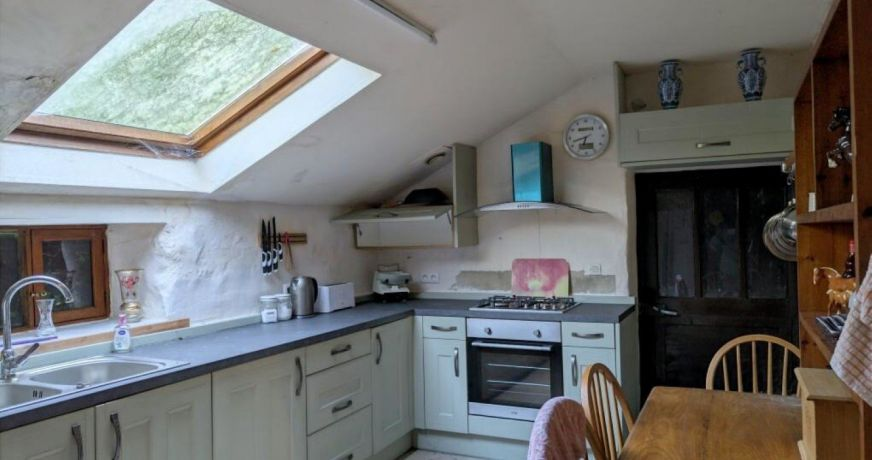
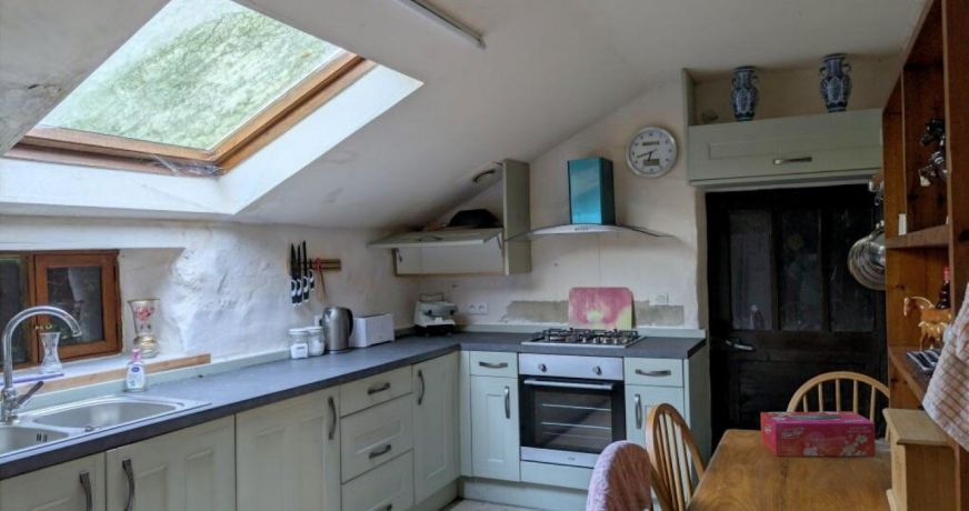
+ tissue box (816, 432)
